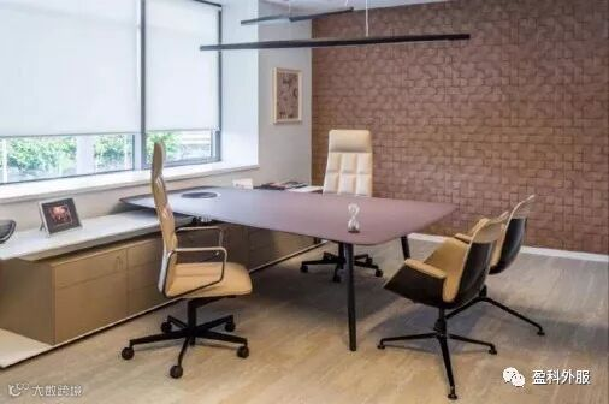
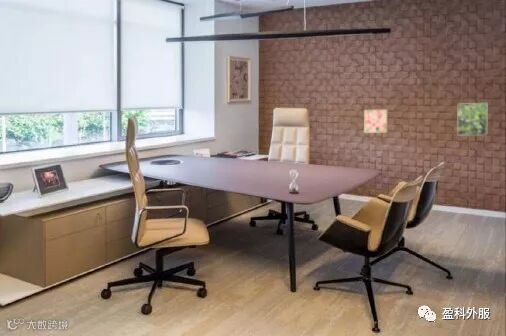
+ wall art (376, 121)
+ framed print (472, 119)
